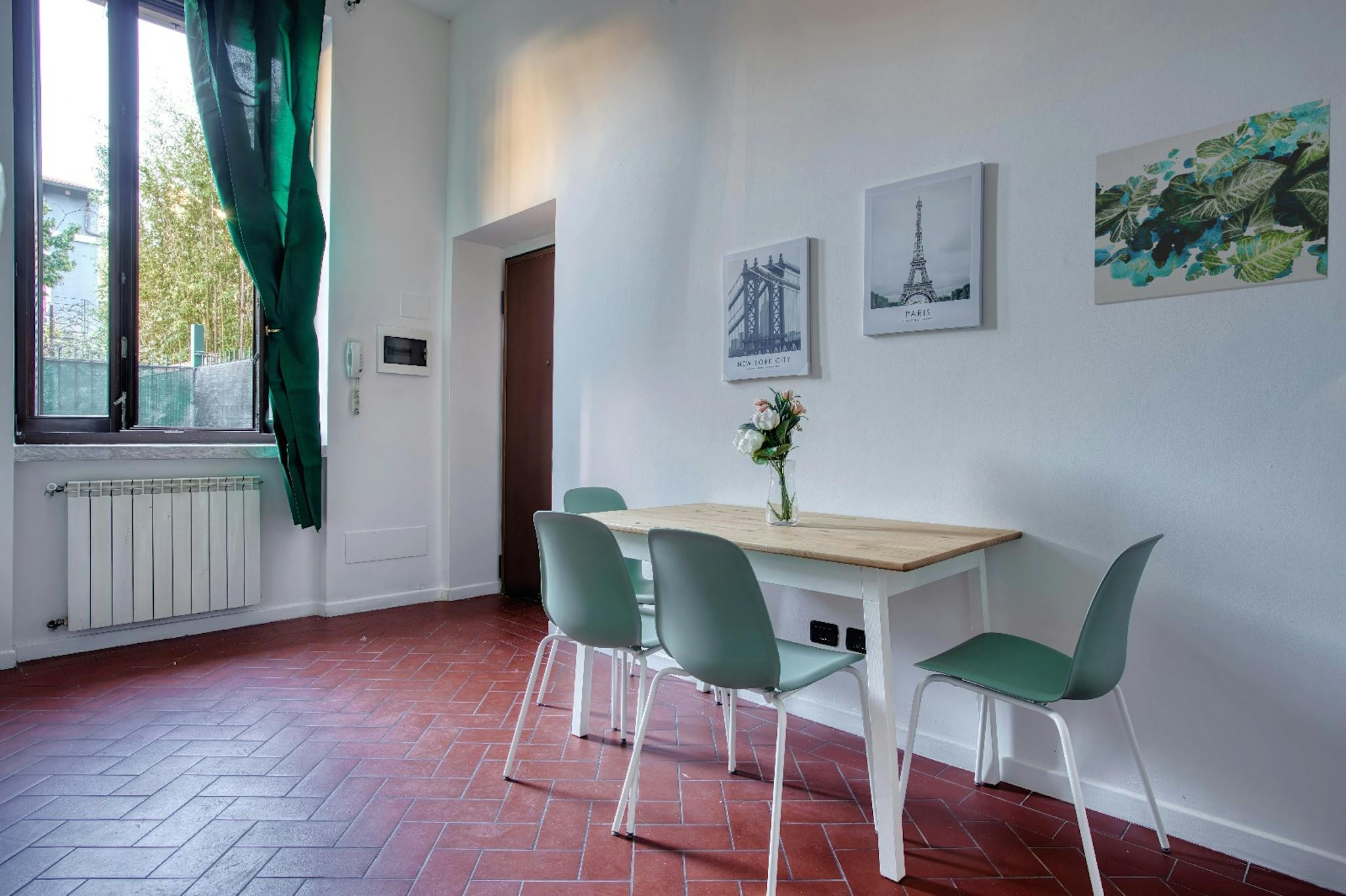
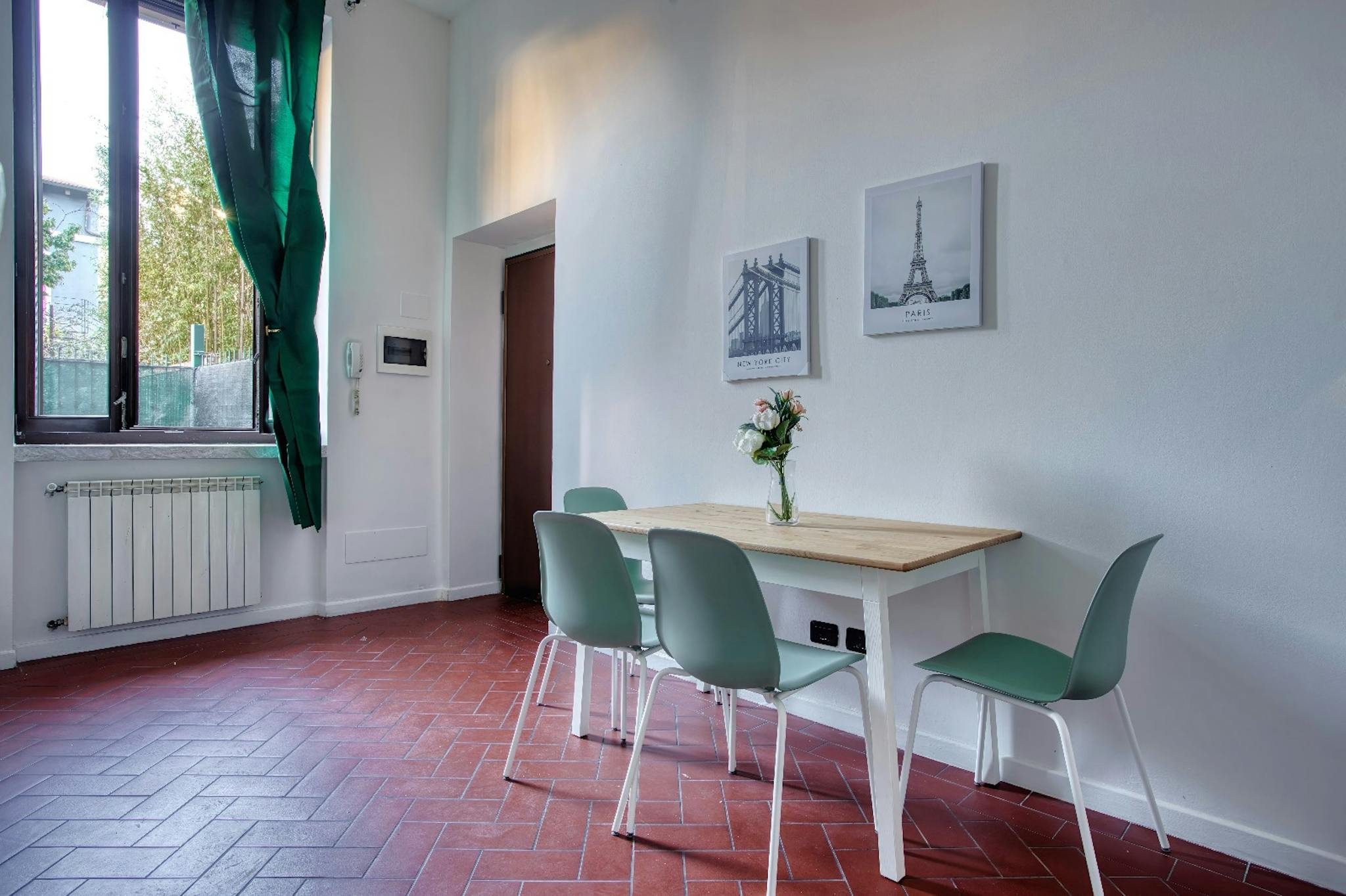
- wall art (1202, 212)
